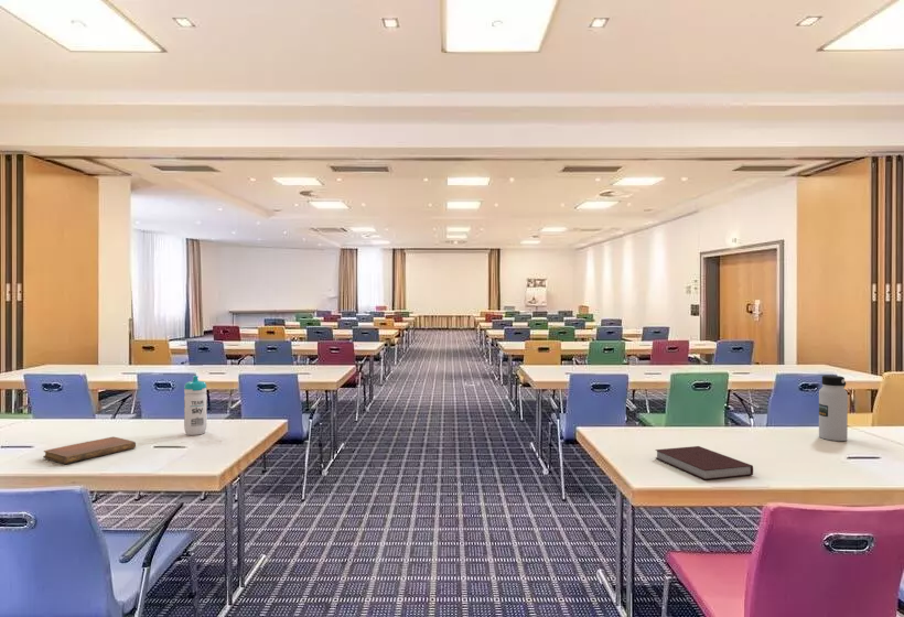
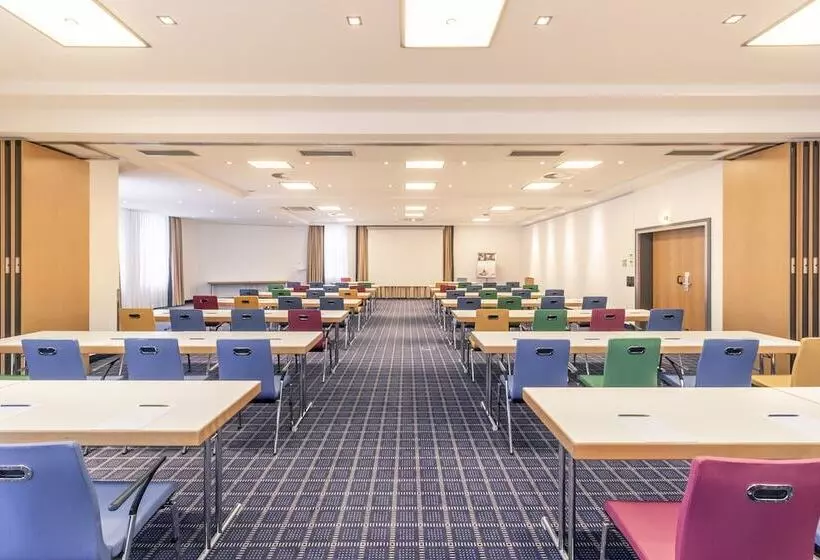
- water bottle (832, 407)
- notebook (90, 448)
- notebook (701, 462)
- water bottle (195, 404)
